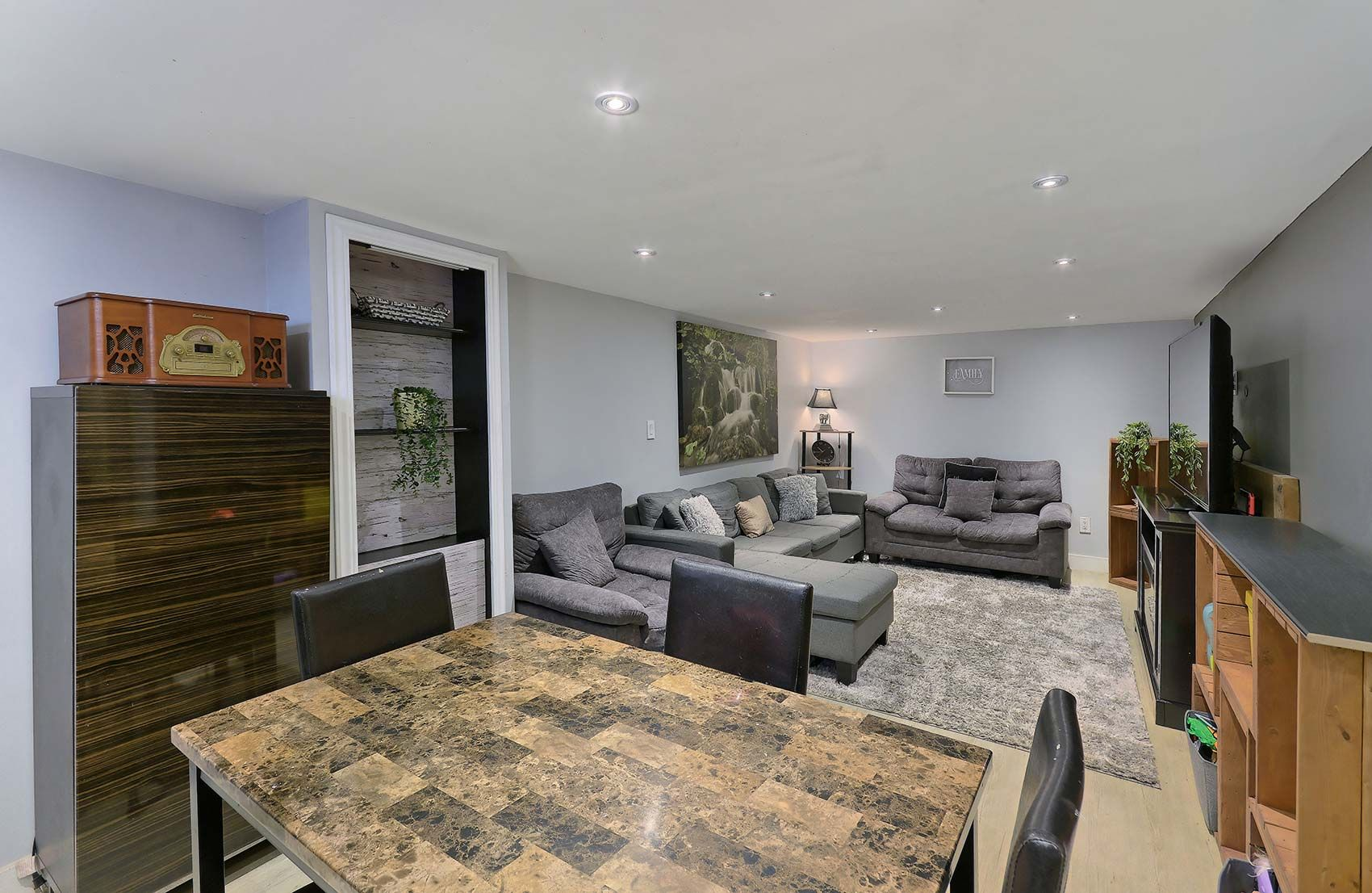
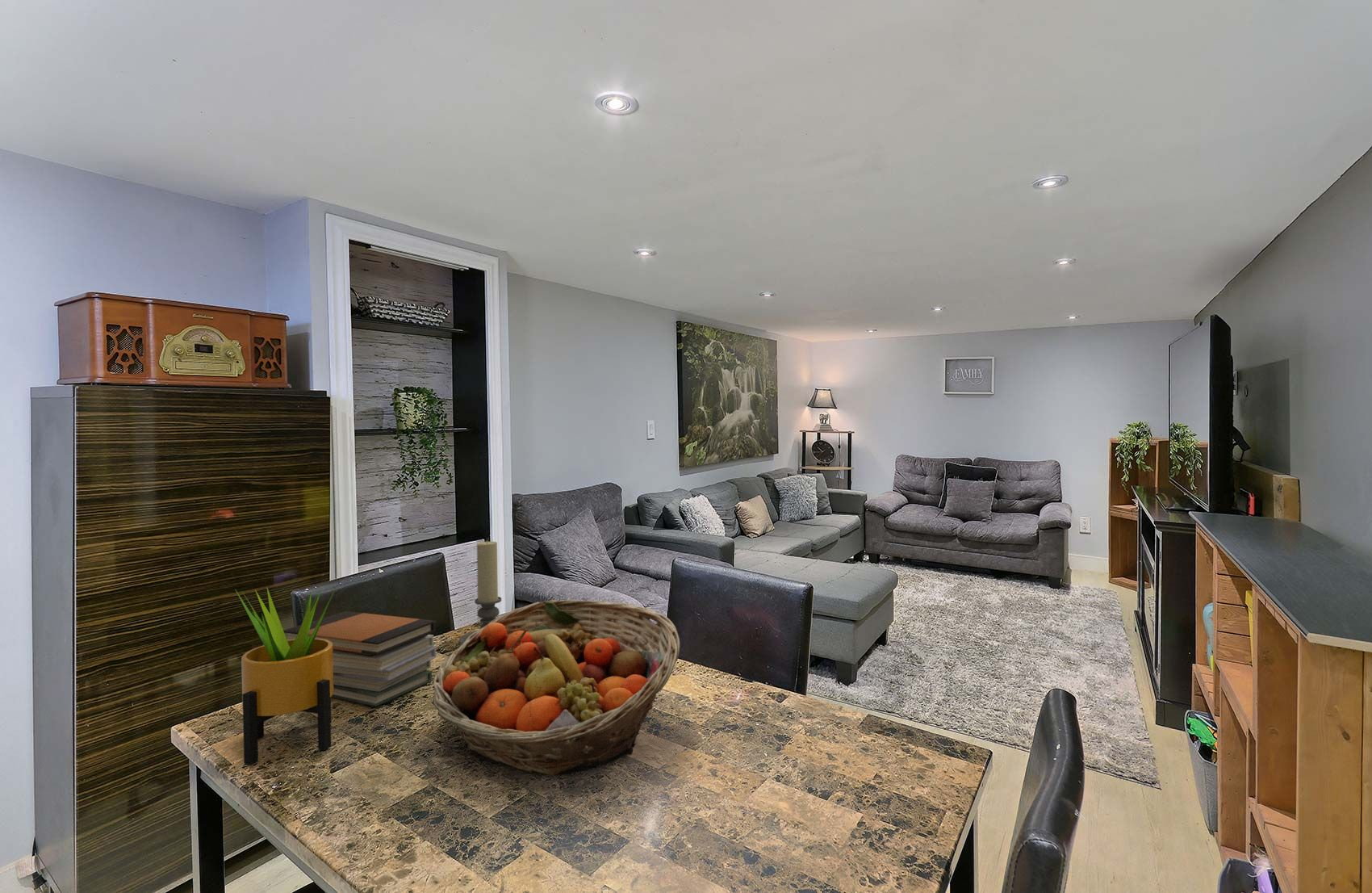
+ book stack (362, 655)
+ fruit basket (557, 677)
+ potted plant (288, 663)
+ candle holder (483, 594)
